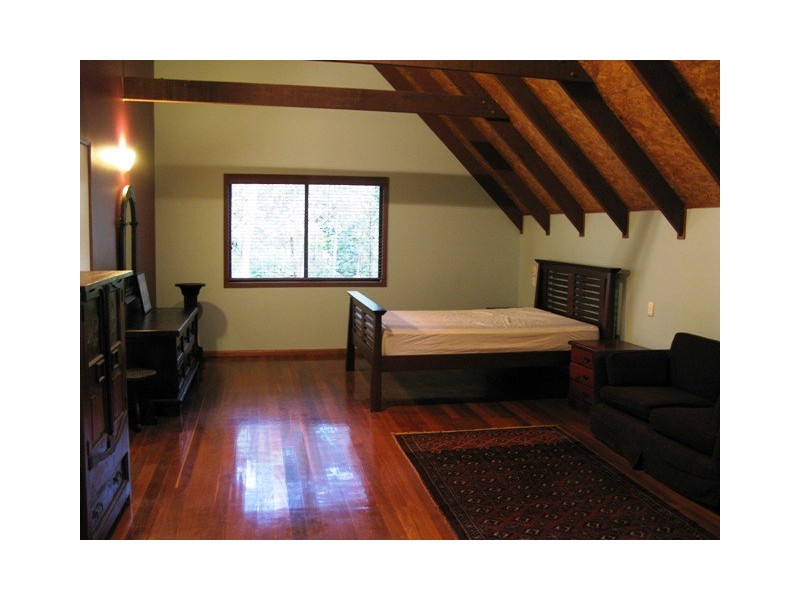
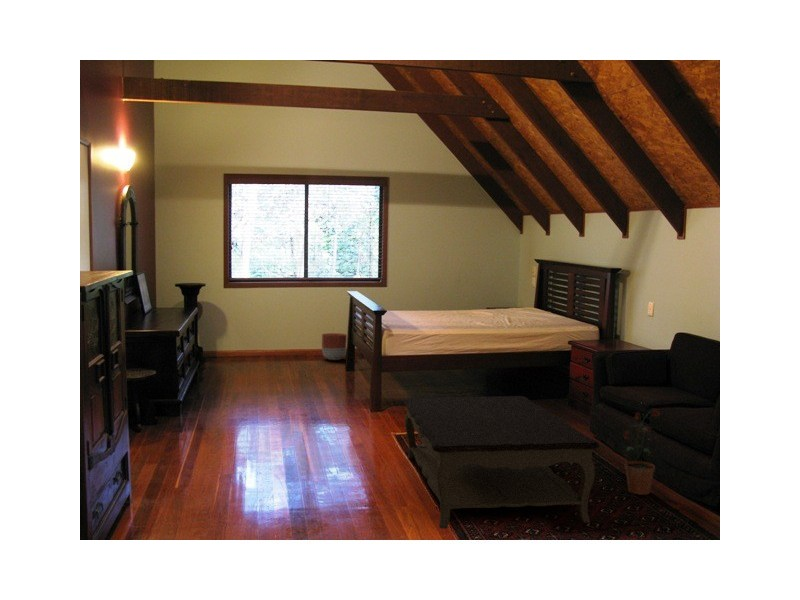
+ potted plant (639, 447)
+ planter (334, 347)
+ coffee table (487, 452)
